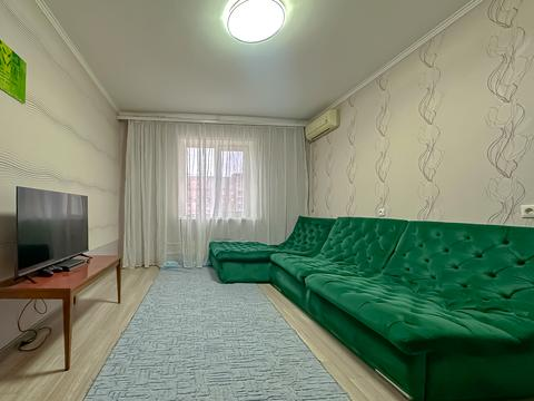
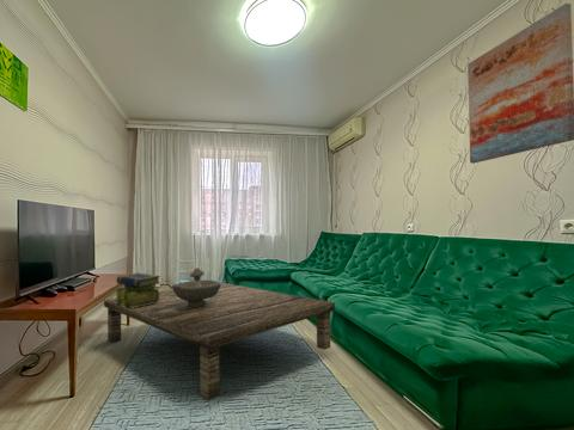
+ decorative bowl (196, 285)
+ coffee table (215, 322)
+ stack of books (138, 288)
+ wall art (512, 96)
